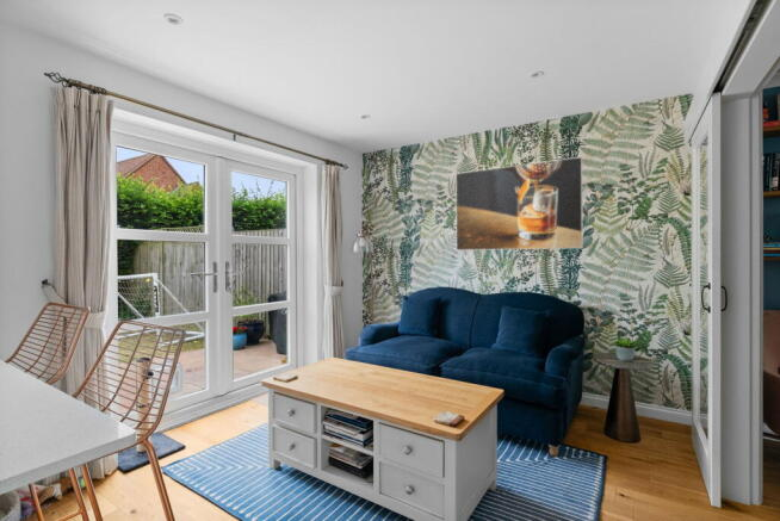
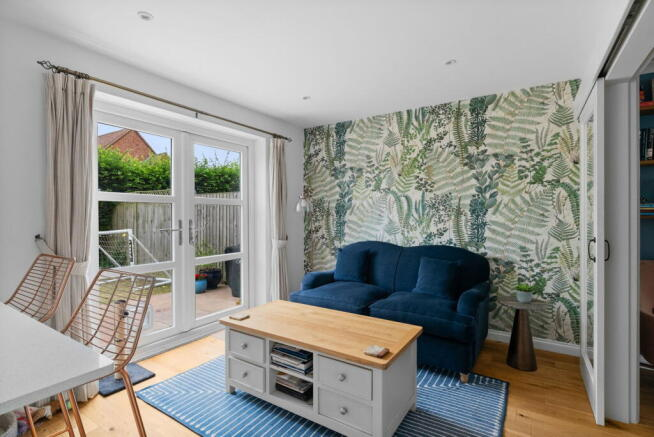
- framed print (514, 207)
